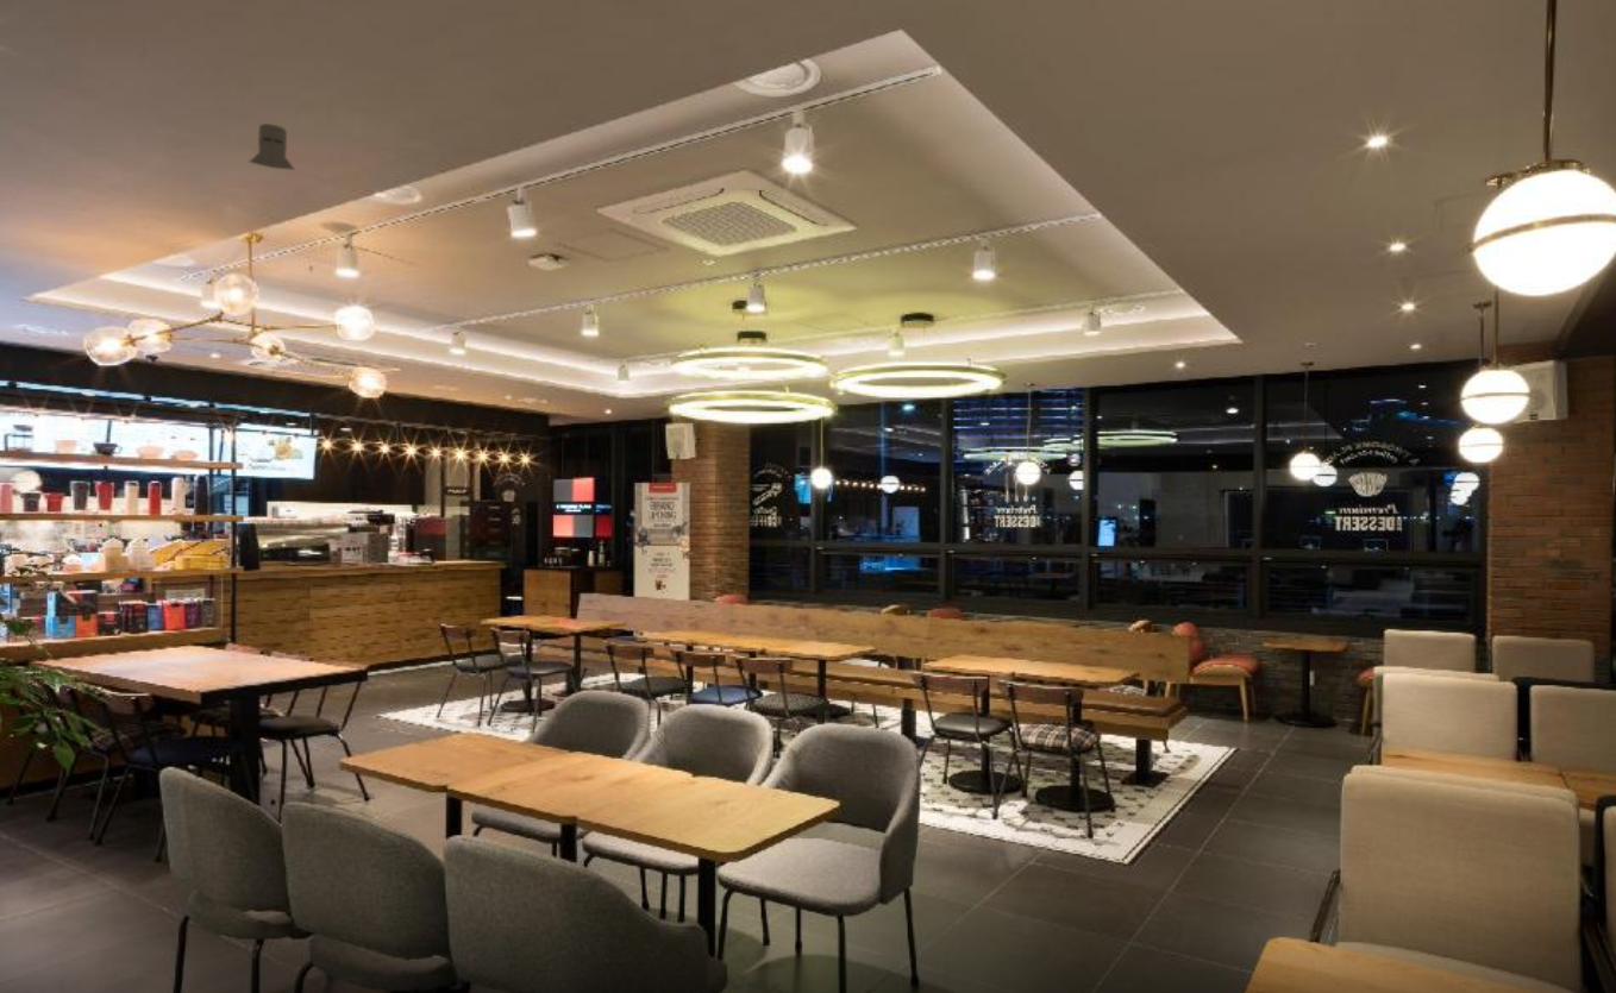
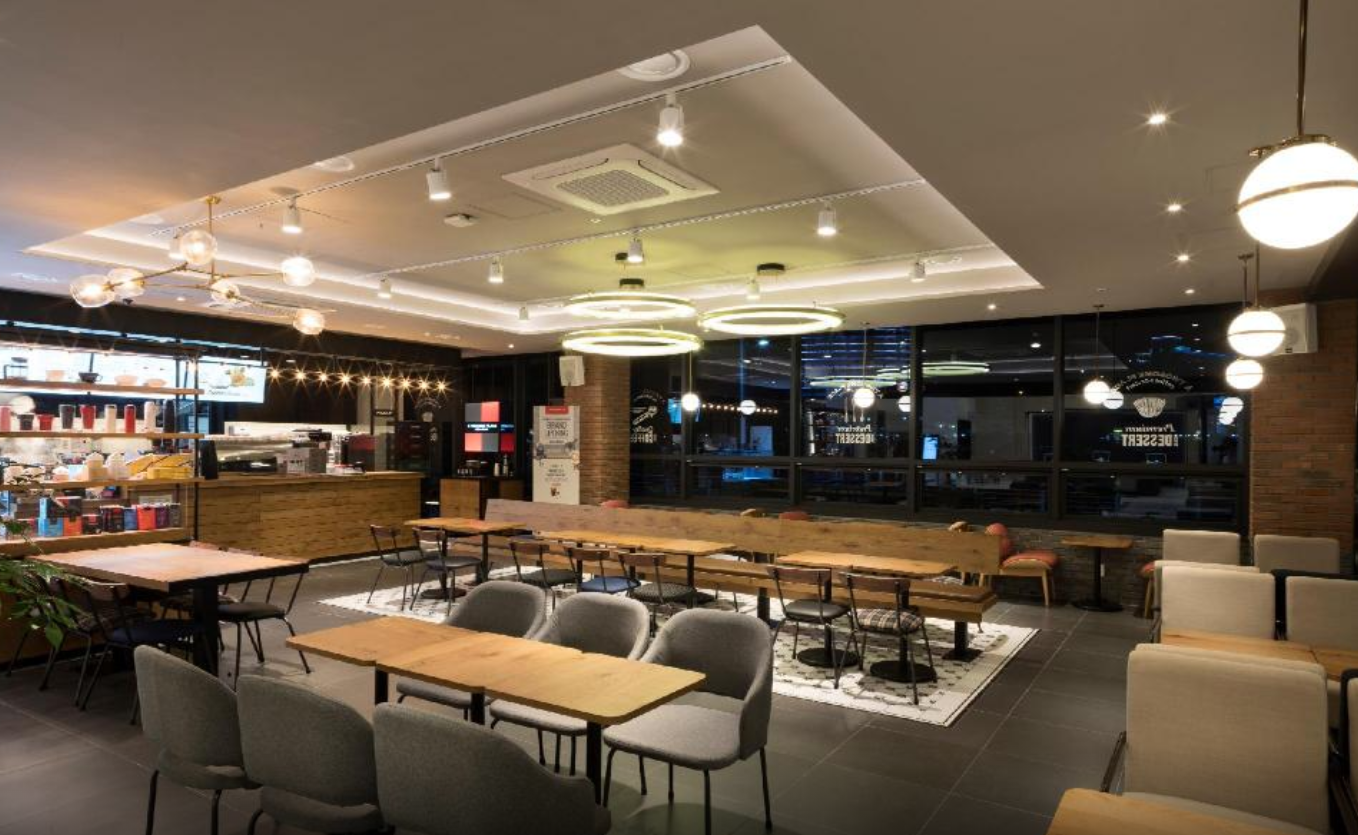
- knight helmet (271, 150)
